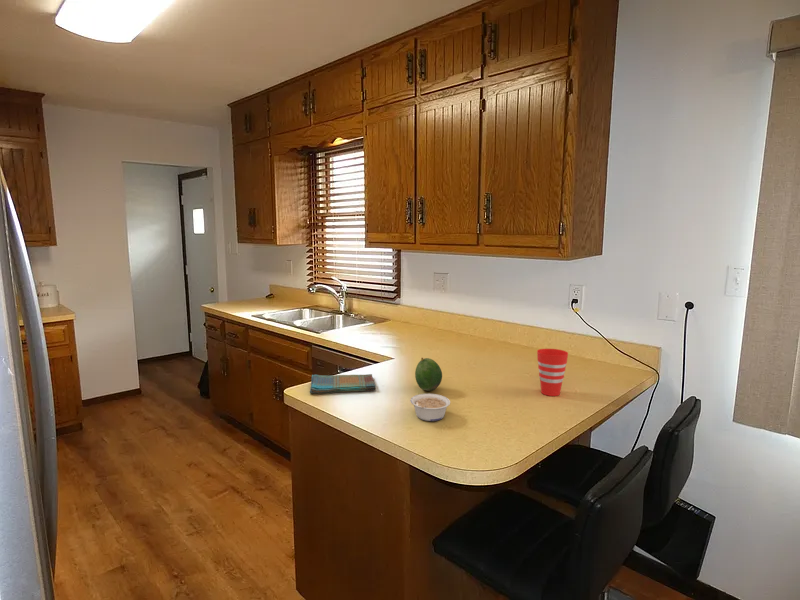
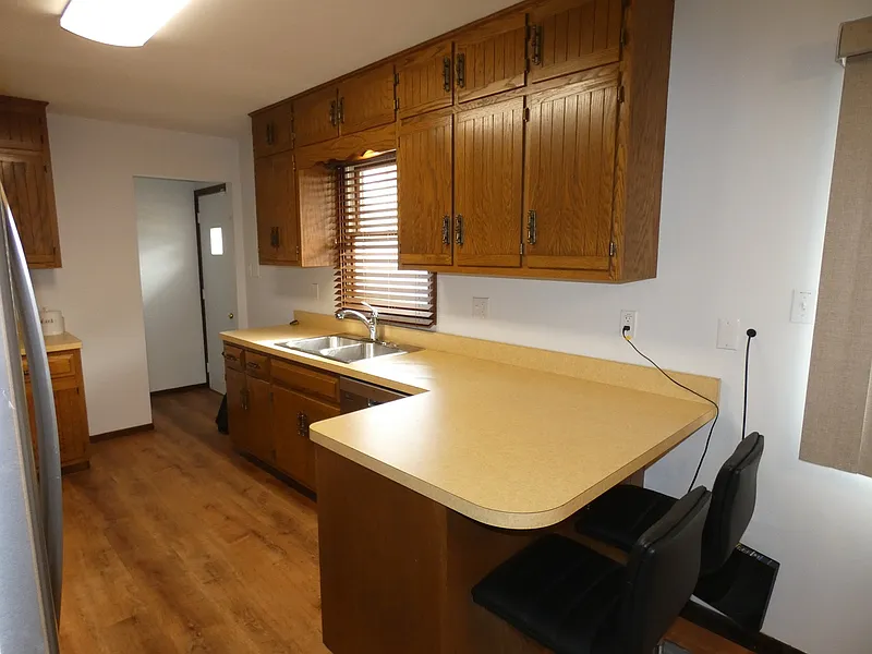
- cup (551, 372)
- dish towel (342, 382)
- fruit (428, 374)
- legume (430, 407)
